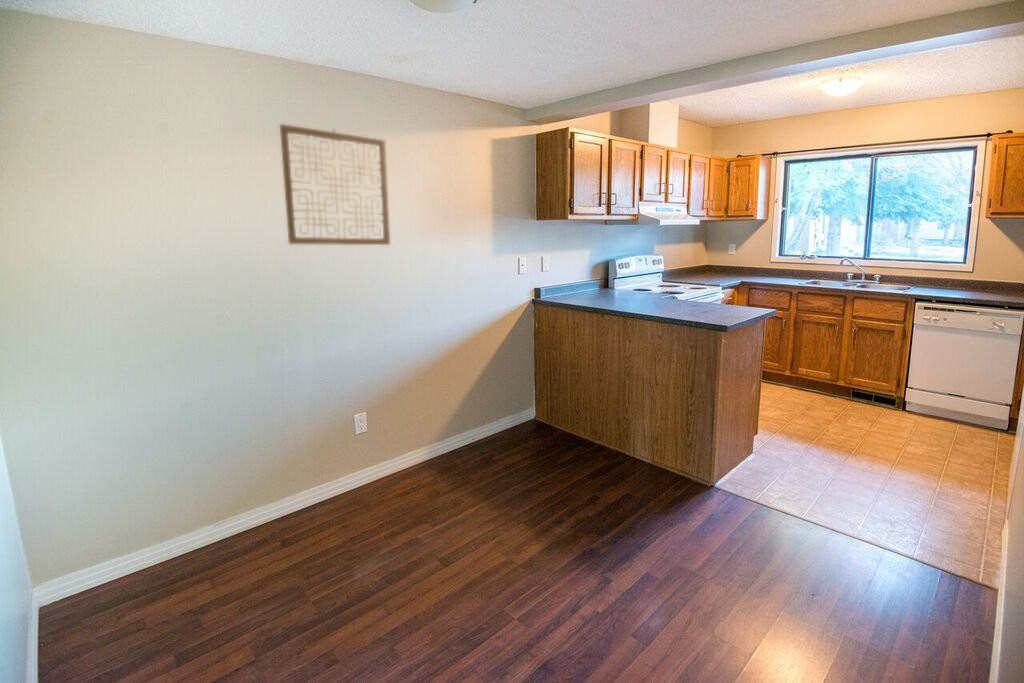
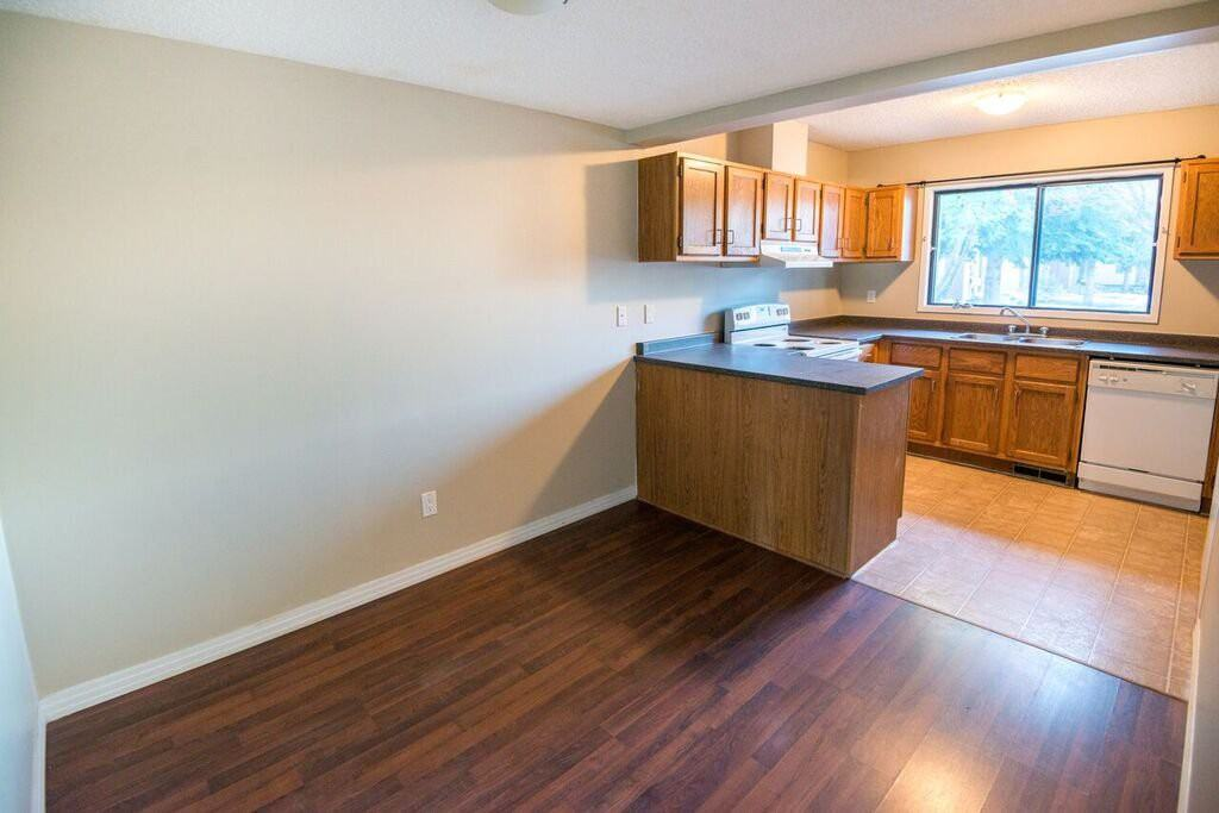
- wall art (339, 186)
